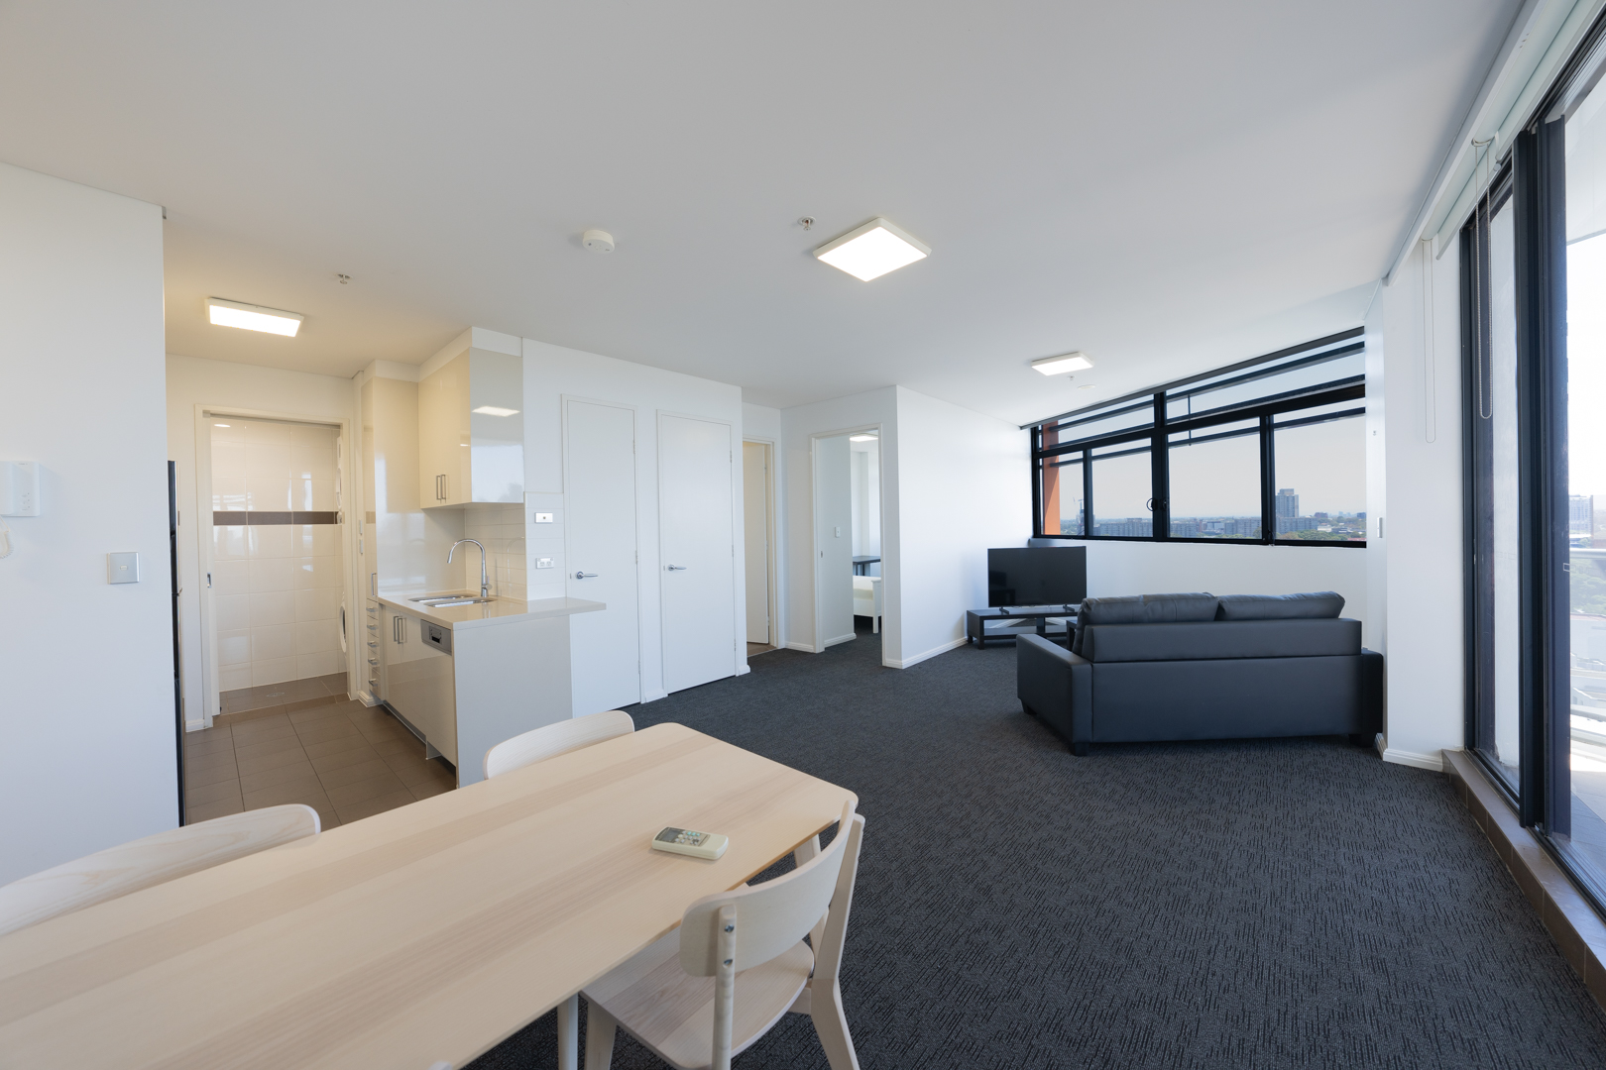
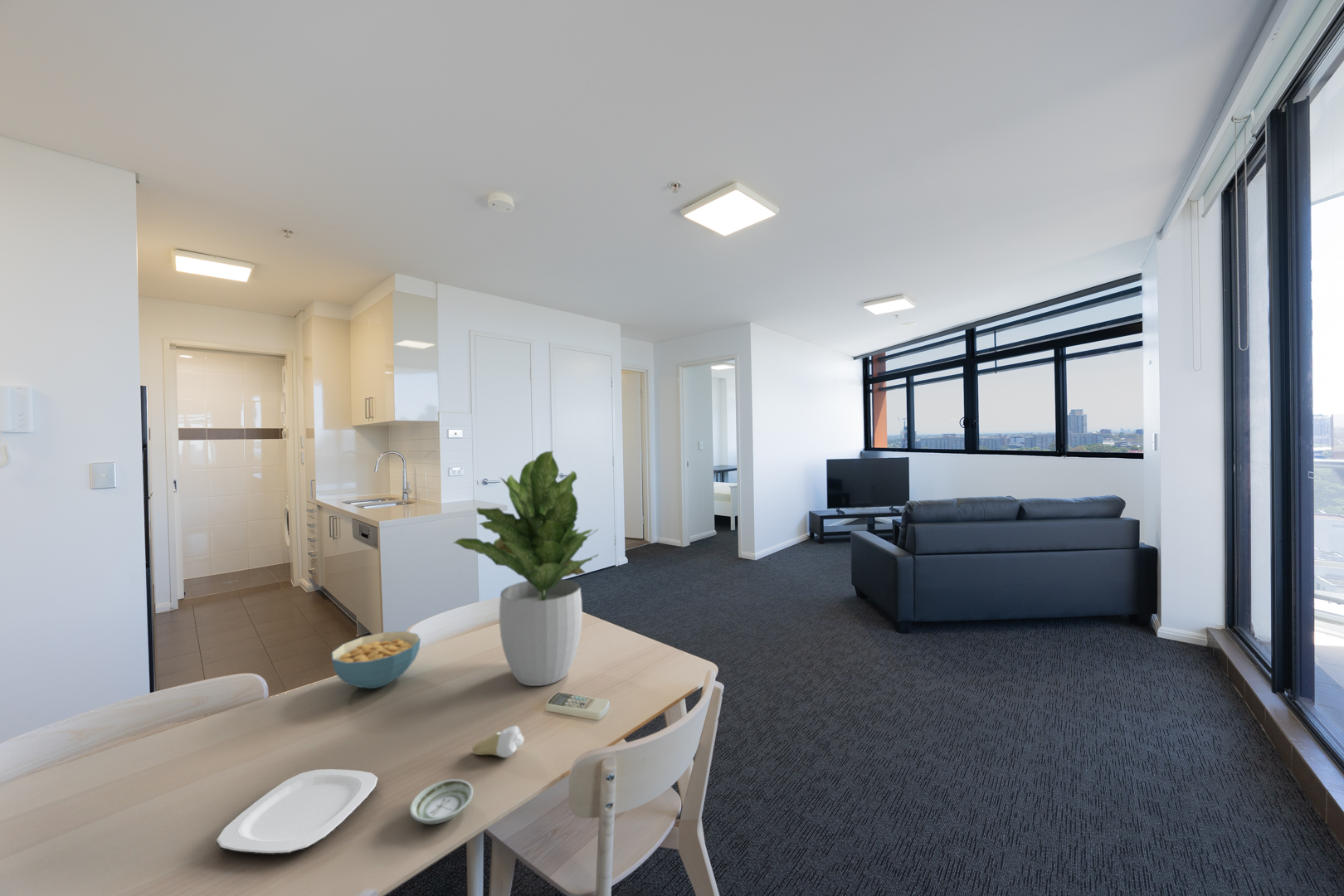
+ tooth (497, 740)
+ plate (304, 810)
+ saucer (442, 805)
+ cereal bowl (377, 664)
+ potted plant (538, 562)
